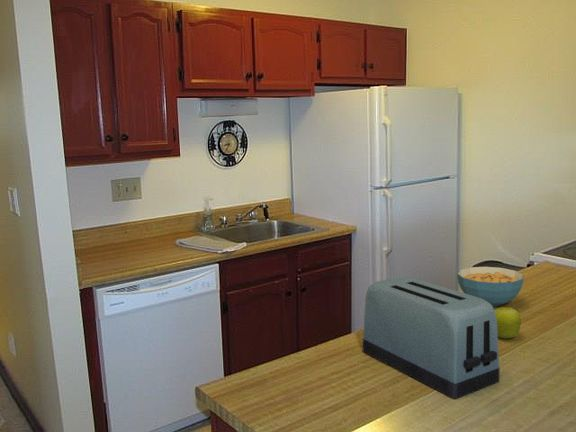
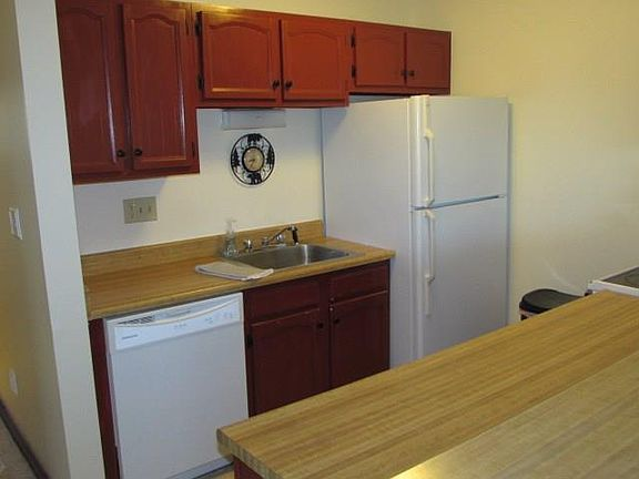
- fruit (504, 322)
- cereal bowl (489, 289)
- toaster (427, 329)
